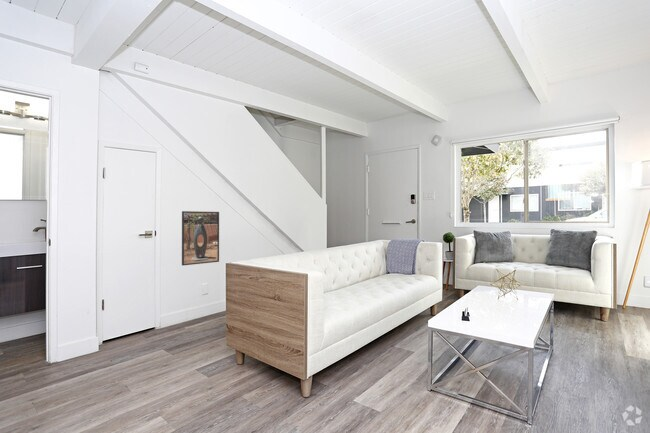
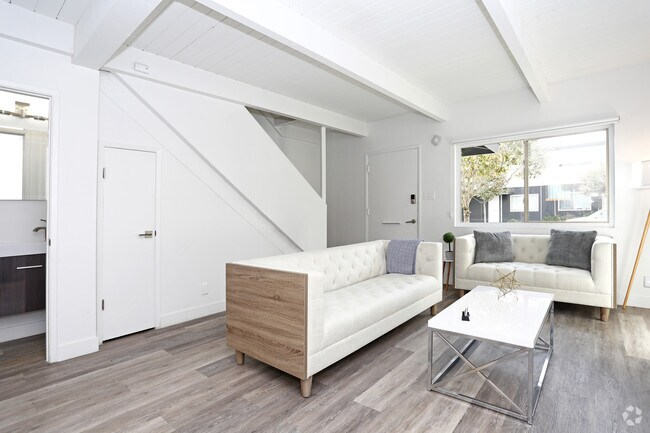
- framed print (201, 237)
